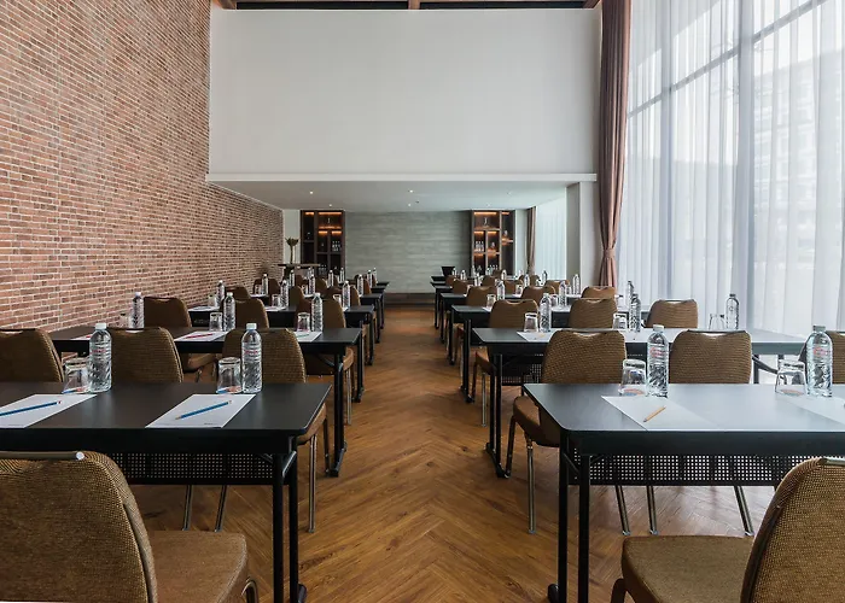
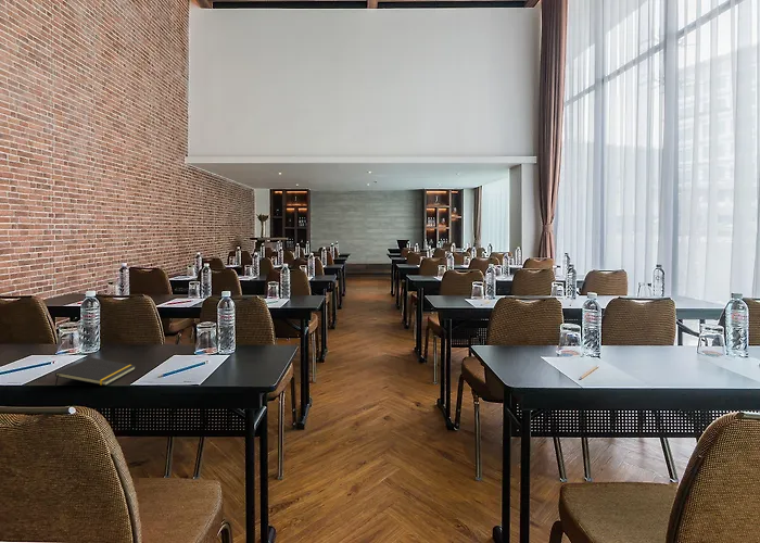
+ notepad (98, 370)
